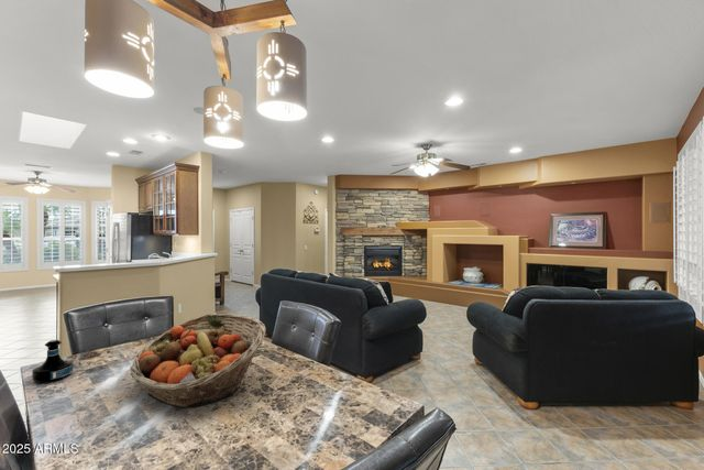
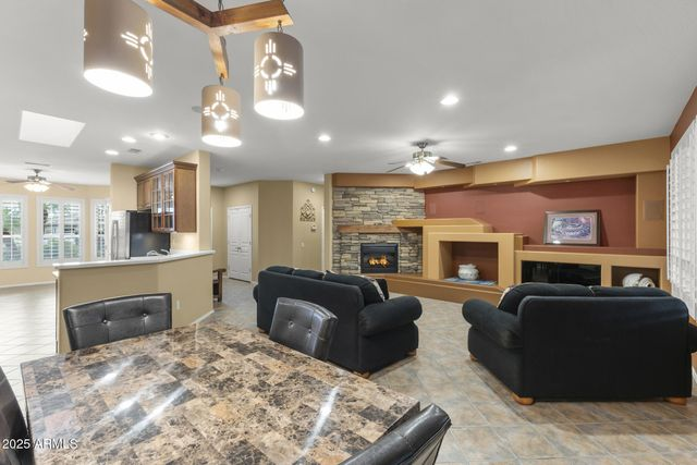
- fruit basket (201, 354)
- tequila bottle (53, 359)
